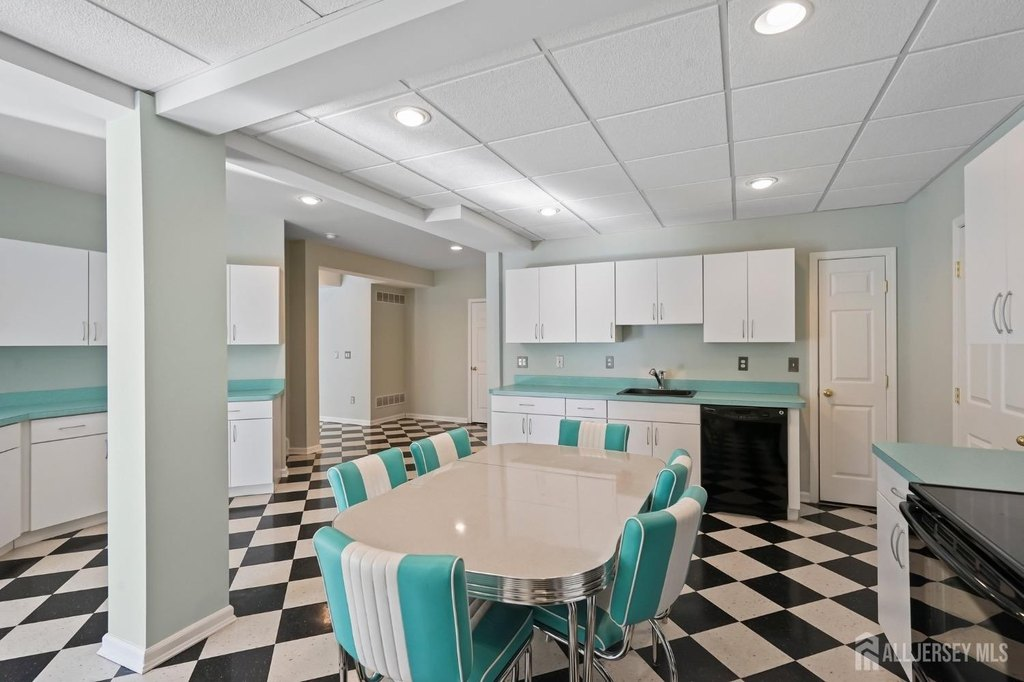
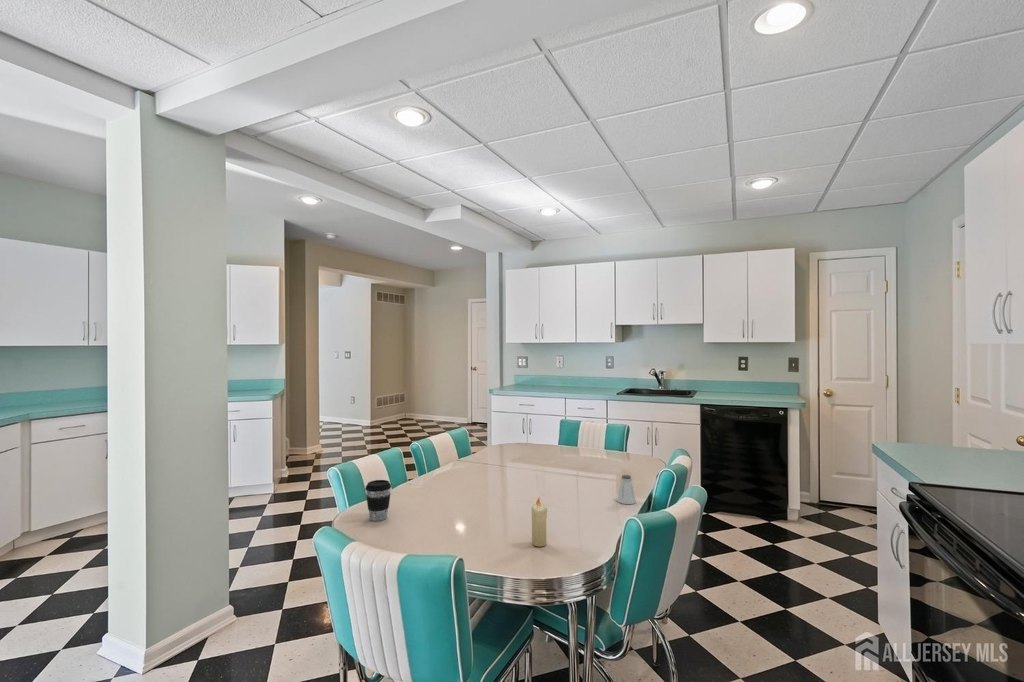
+ coffee cup (378, 500)
+ saltshaker (626, 488)
+ candle (539, 520)
